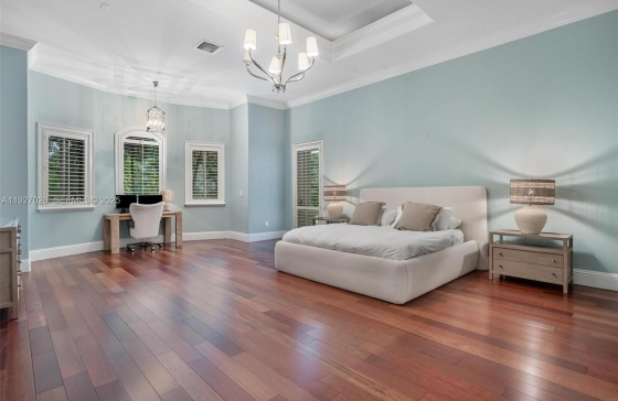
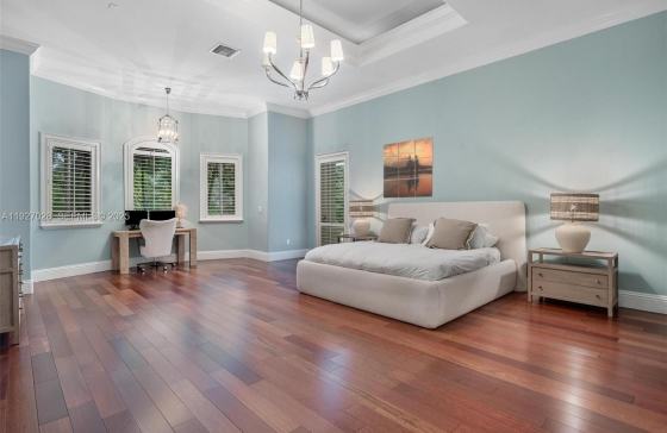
+ wall art (406, 169)
